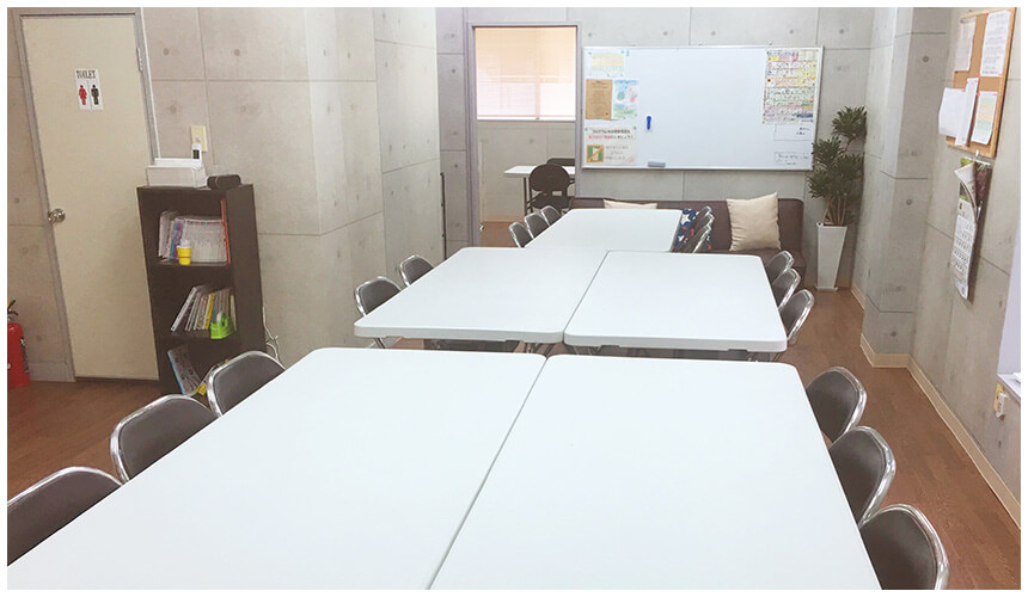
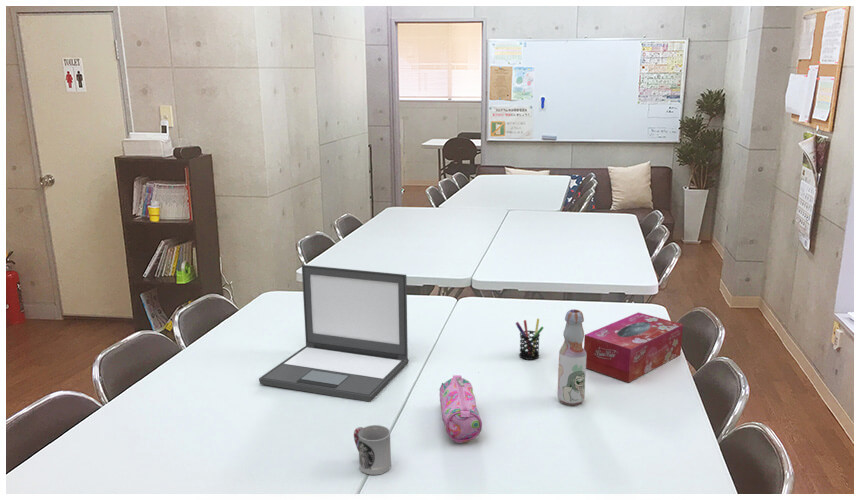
+ bottle (572, 356)
+ tissue box (633, 345)
+ pencil case (459, 407)
+ cup (370, 447)
+ pen holder (531, 337)
+ laptop (334, 327)
